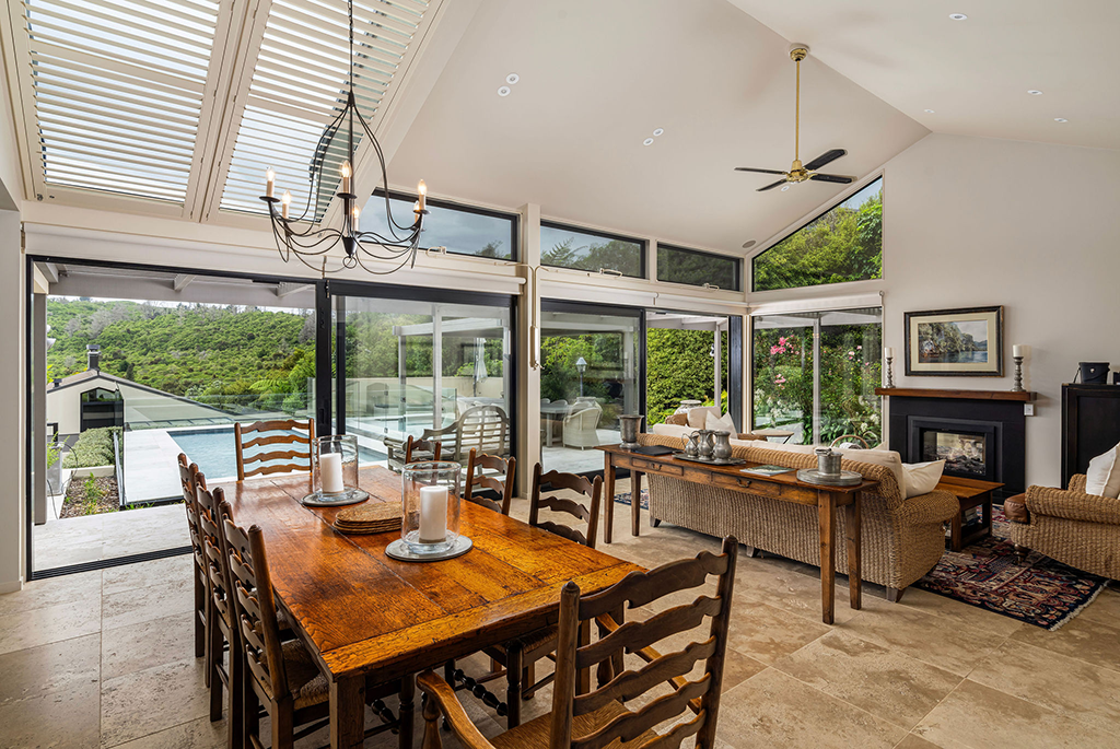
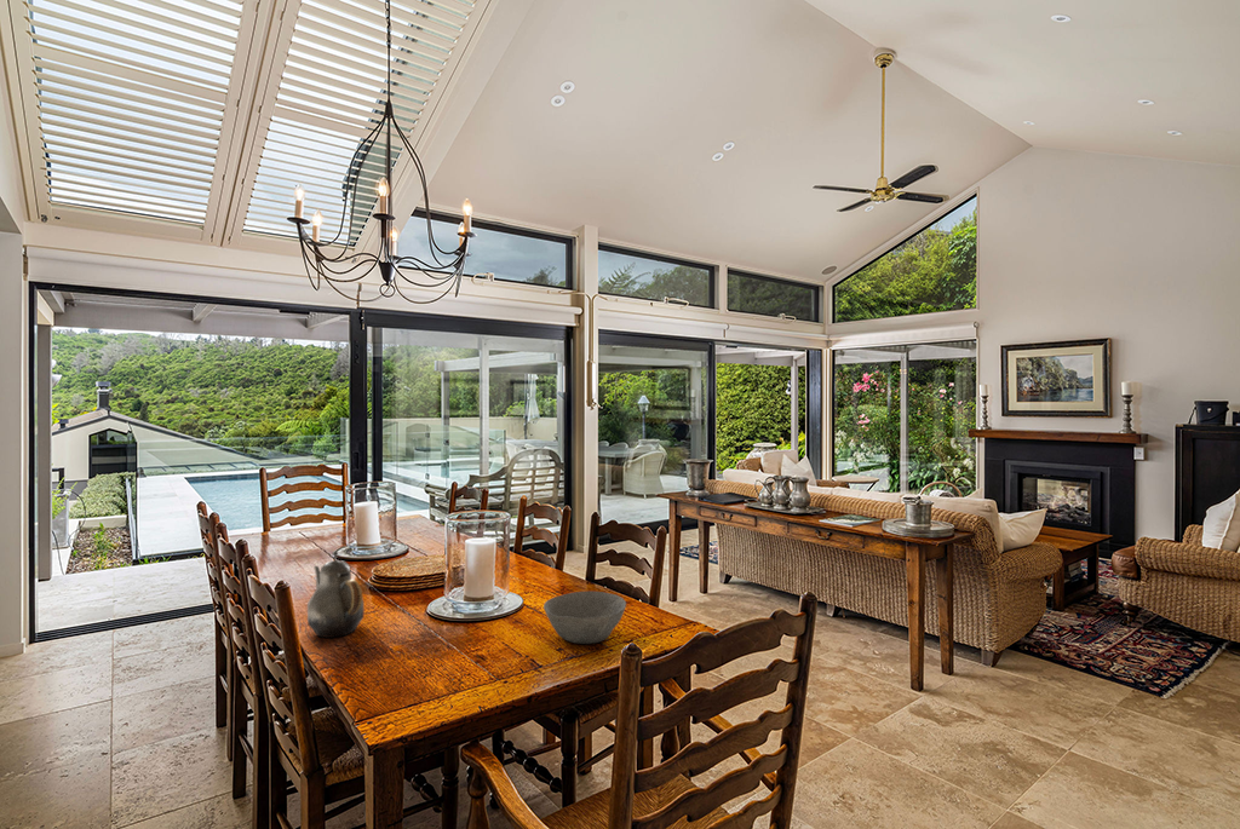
+ bowl (585, 620)
+ teapot (335, 591)
